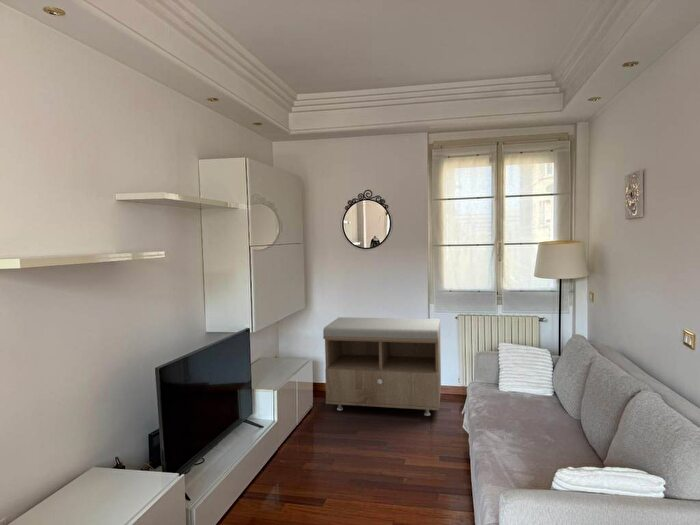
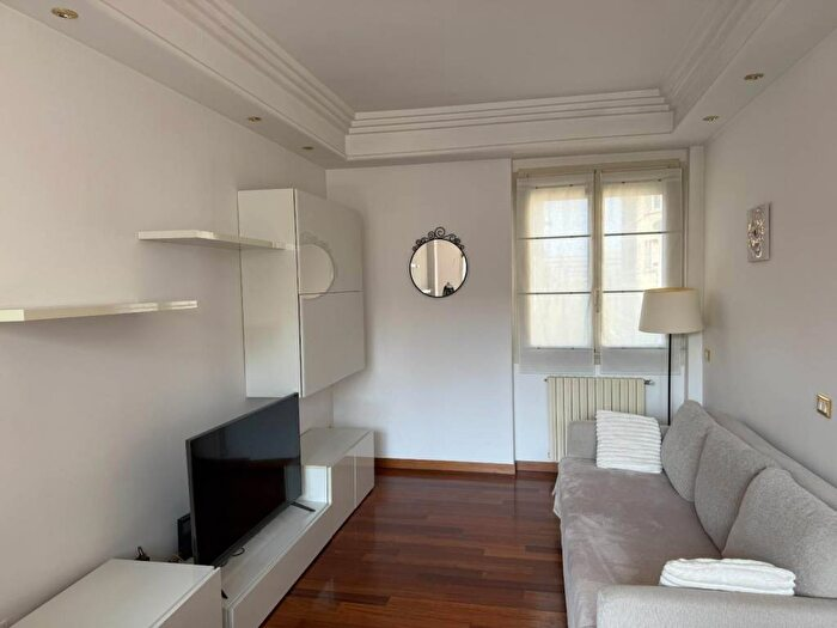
- storage bench (384, 364)
